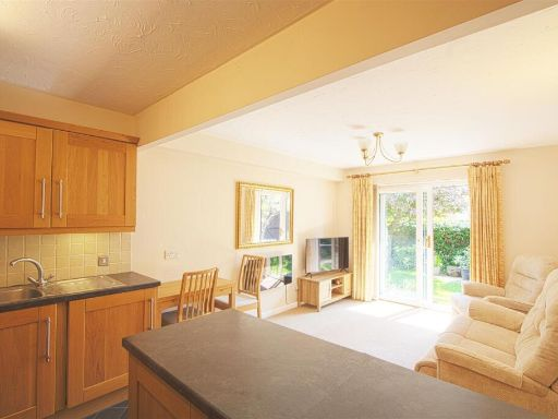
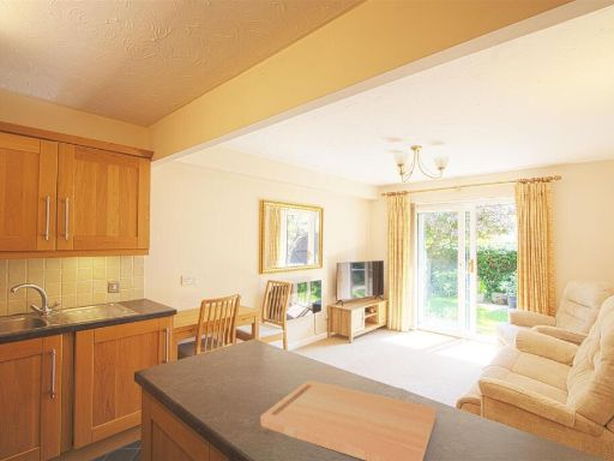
+ cutting board (349, 417)
